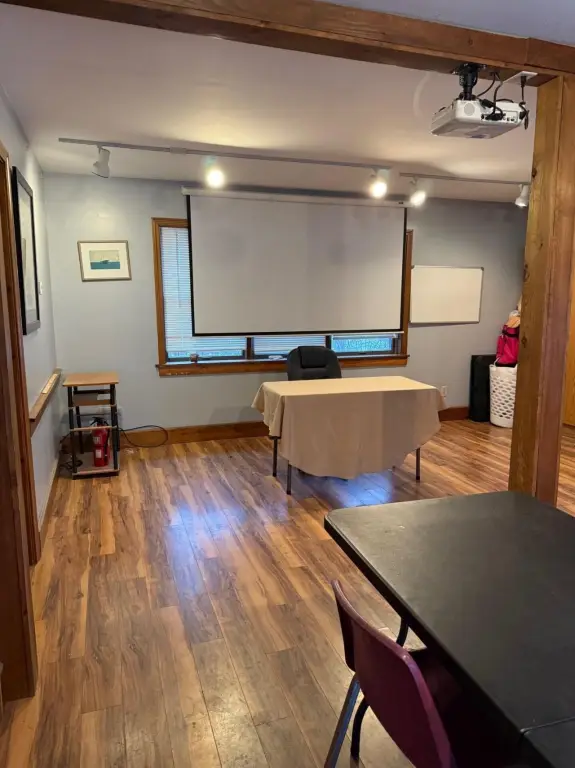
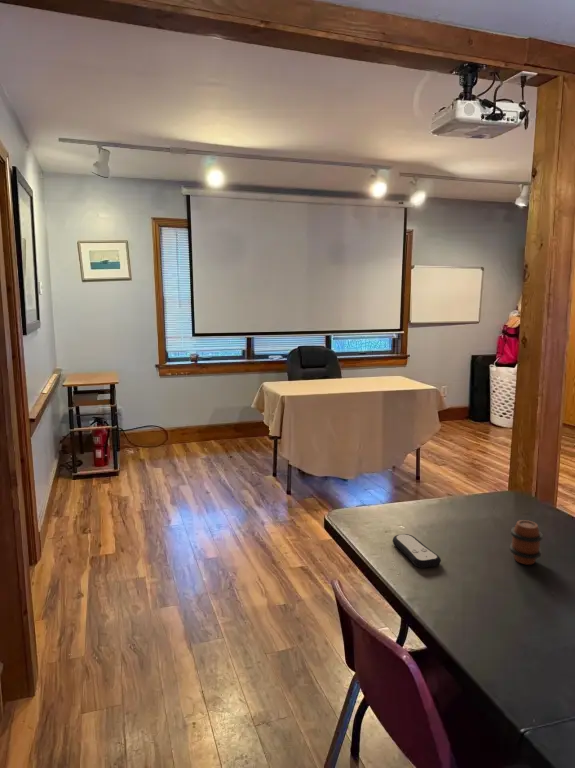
+ remote control (414, 549)
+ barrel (525, 542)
